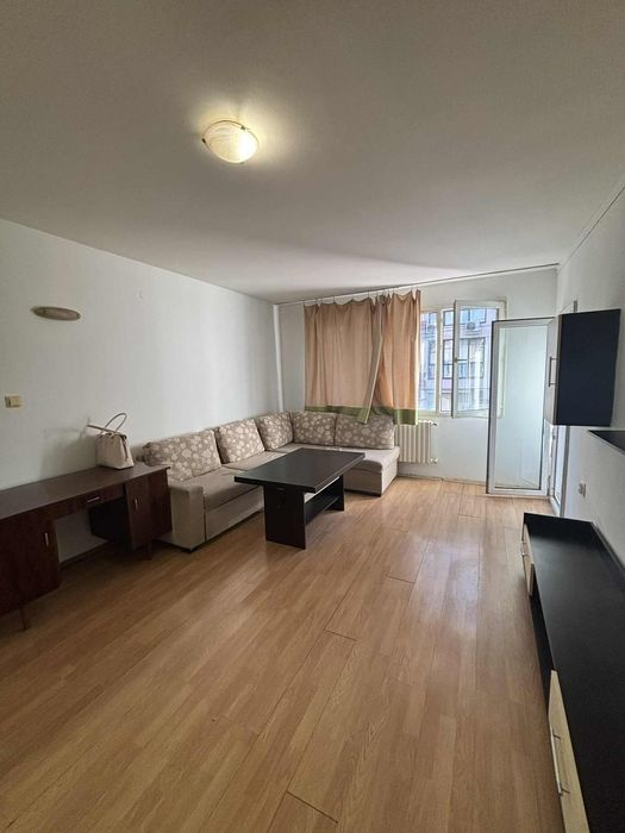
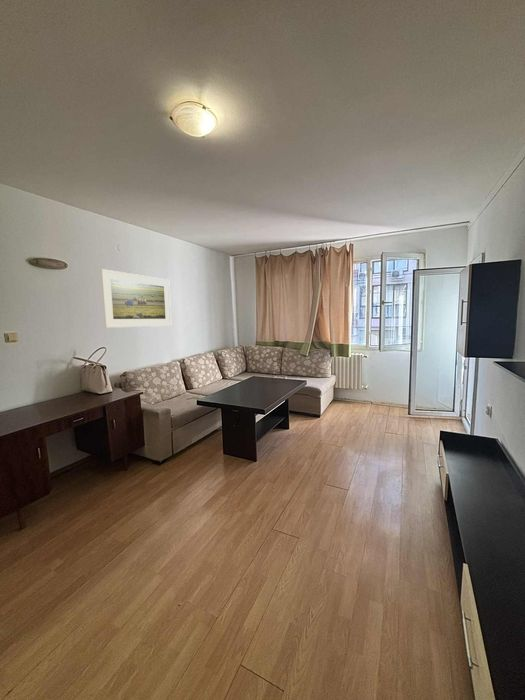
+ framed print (140, 301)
